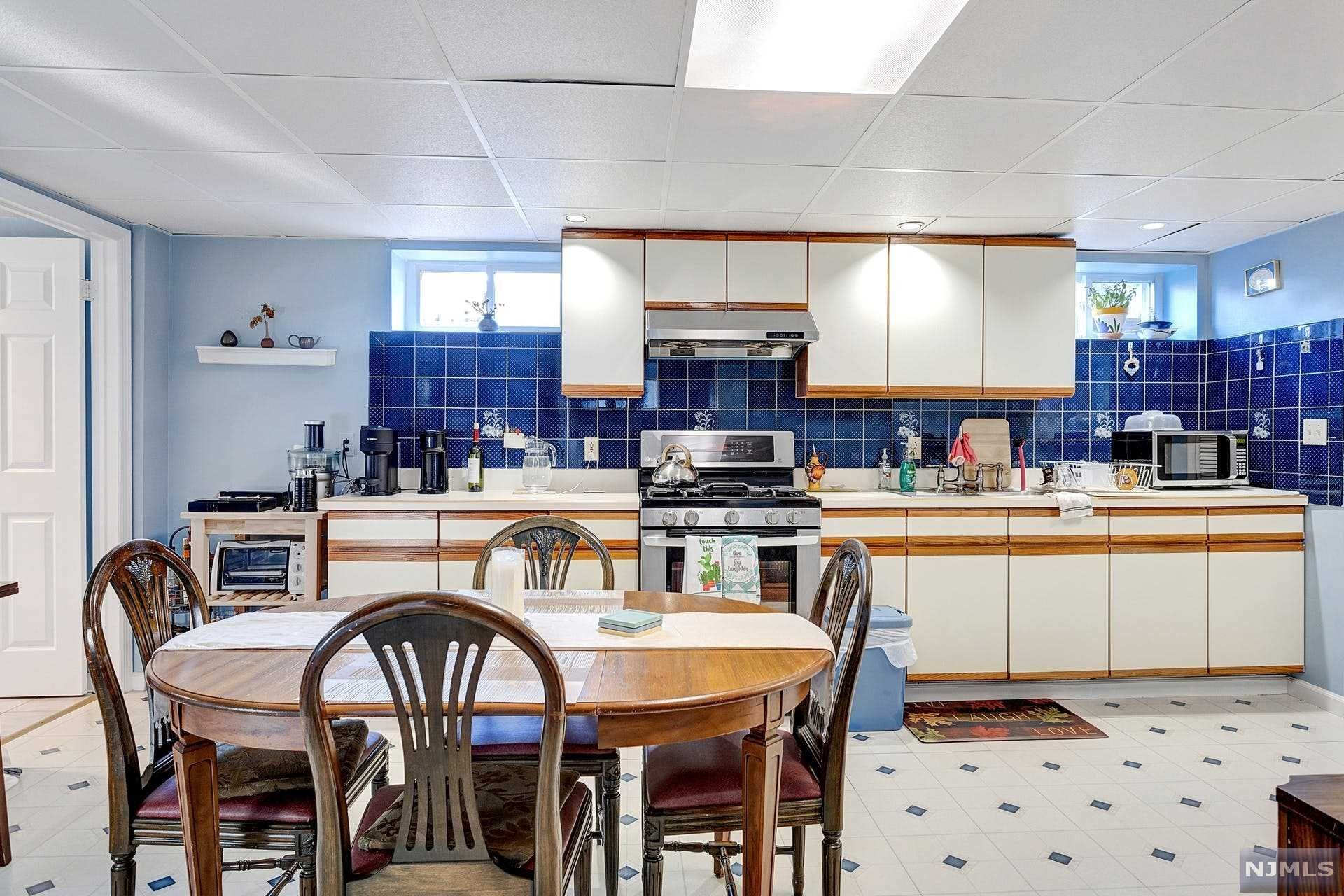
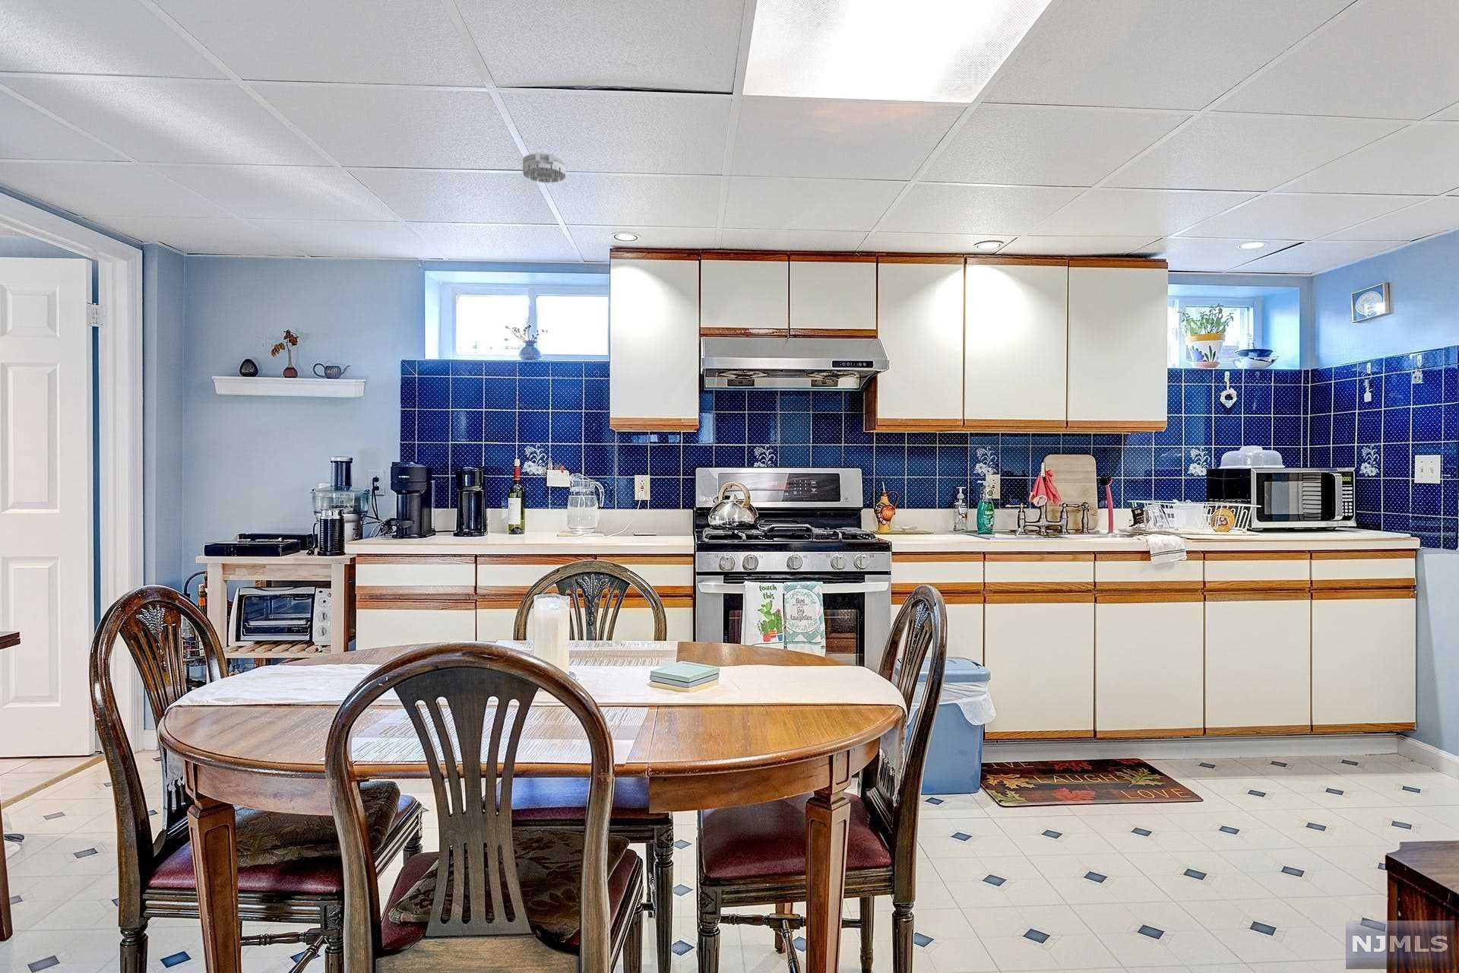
+ smoke detector (544, 166)
